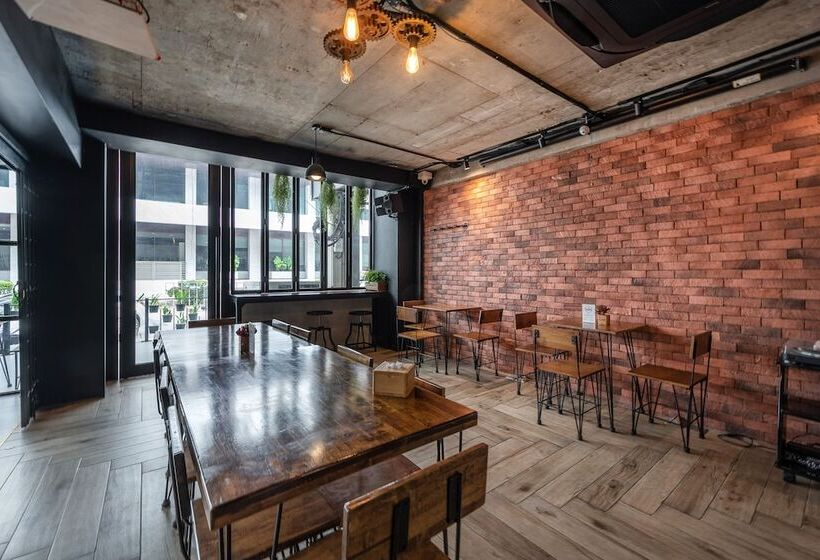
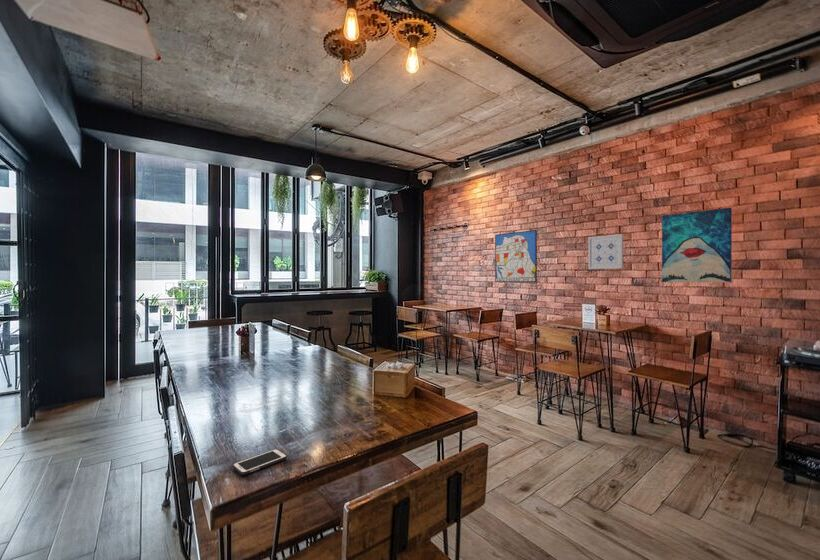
+ wall art (605, 252)
+ wall art (694, 247)
+ wall art (514, 257)
+ cell phone (260, 461)
